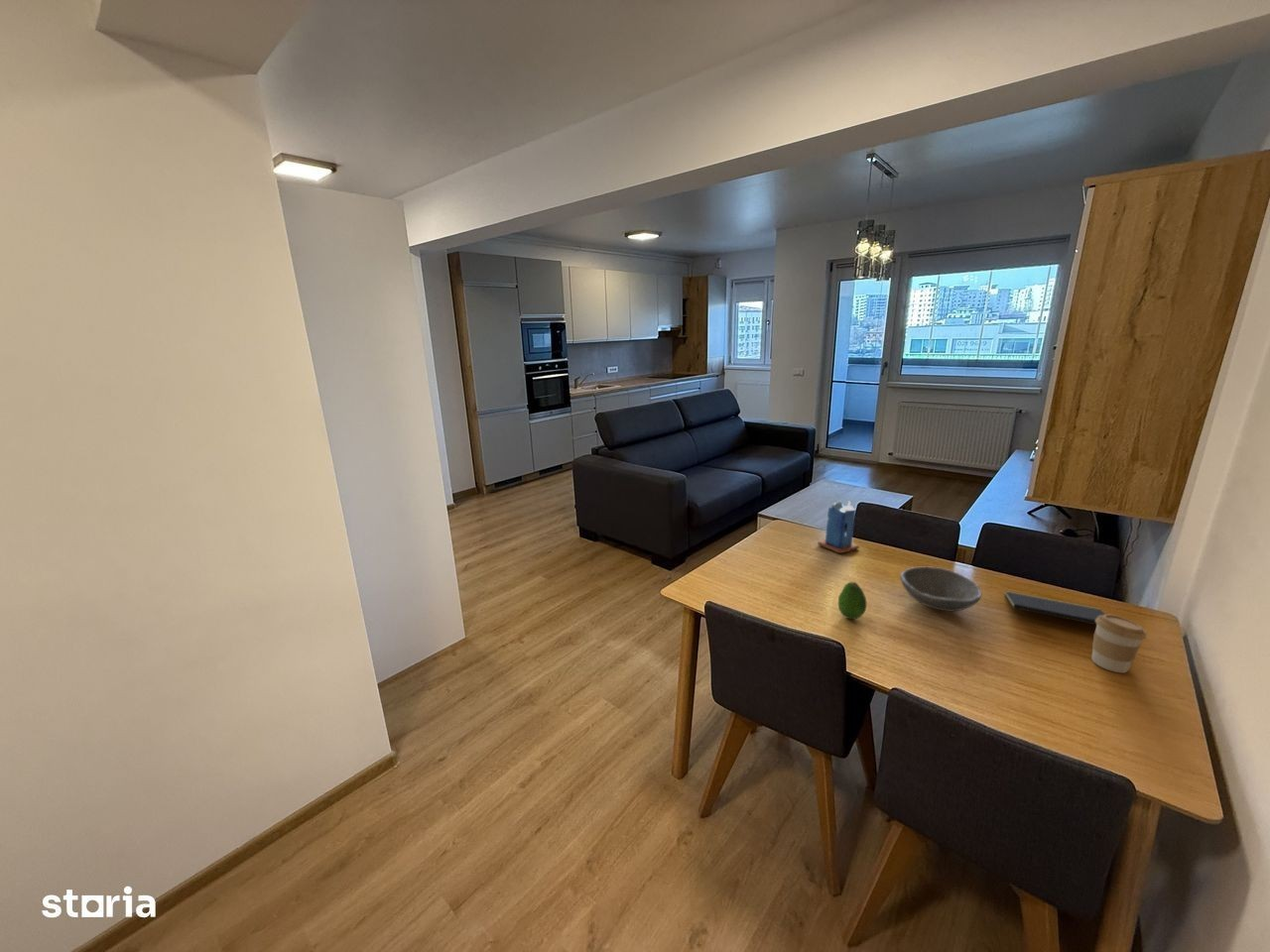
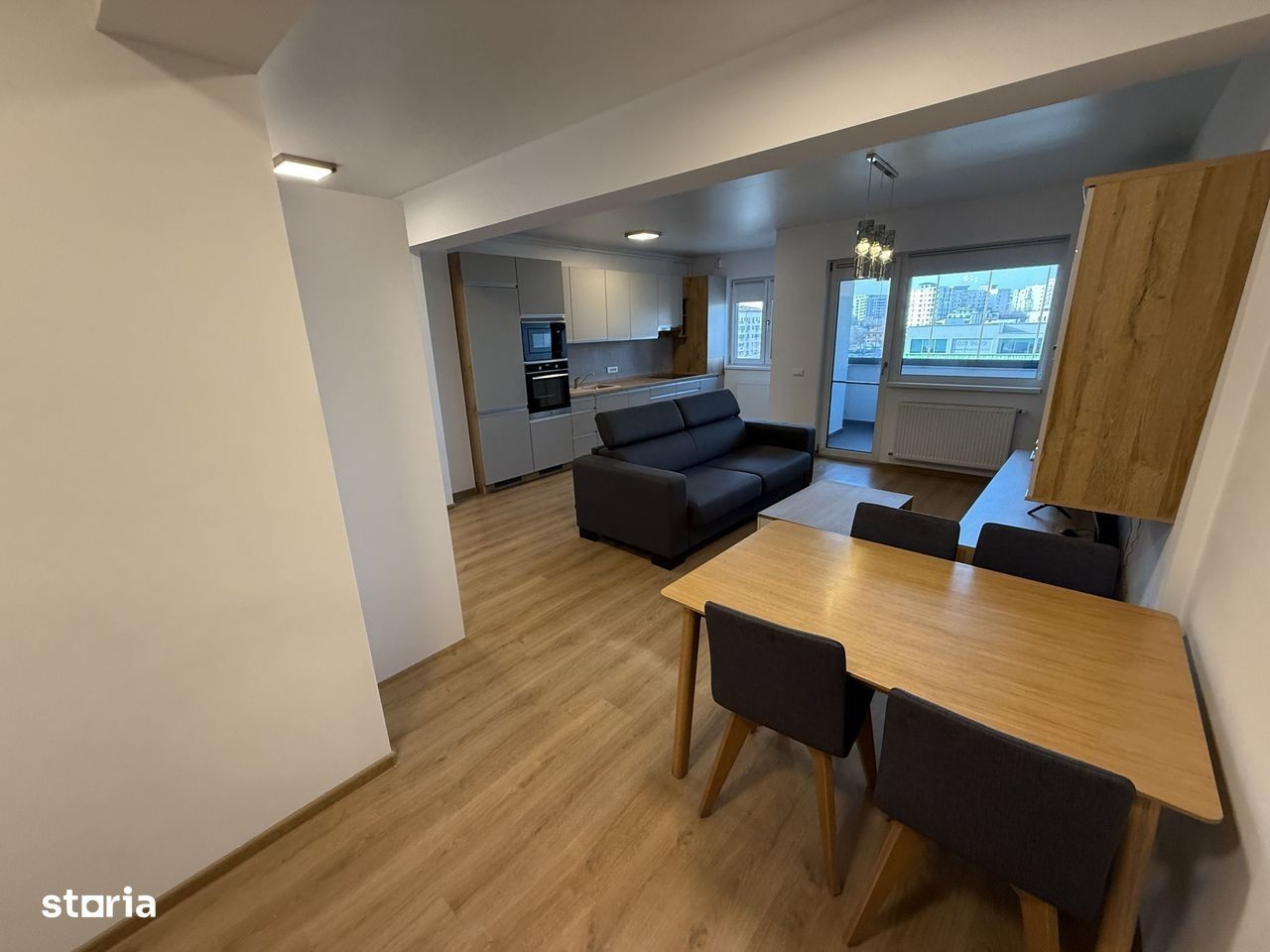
- bowl (938, 593)
- fruit (852, 600)
- coffee cup (1115, 642)
- notepad (1056, 608)
- candle (839, 524)
